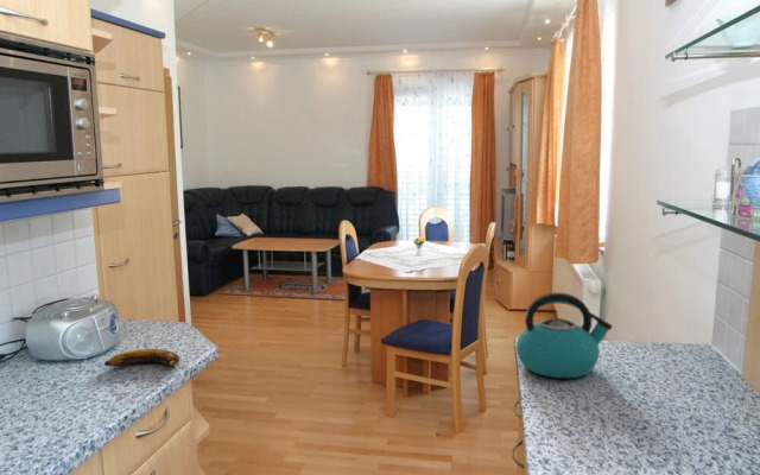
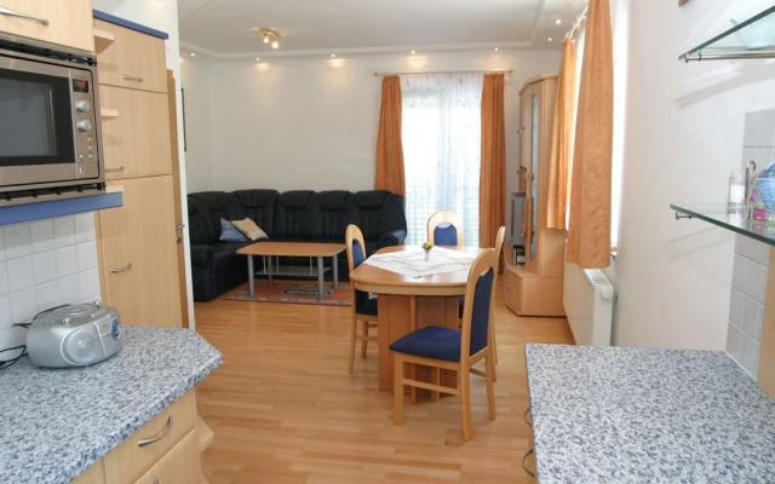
- banana (145, 360)
- kettle (563, 330)
